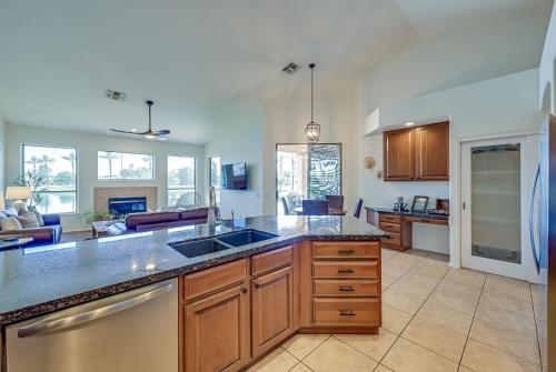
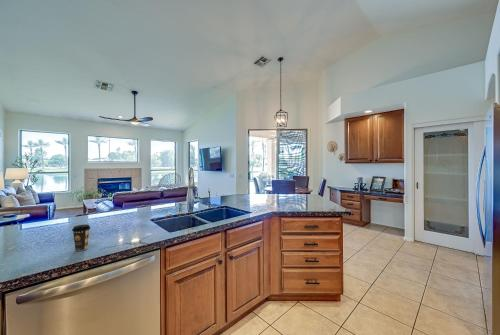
+ coffee cup (81, 237)
